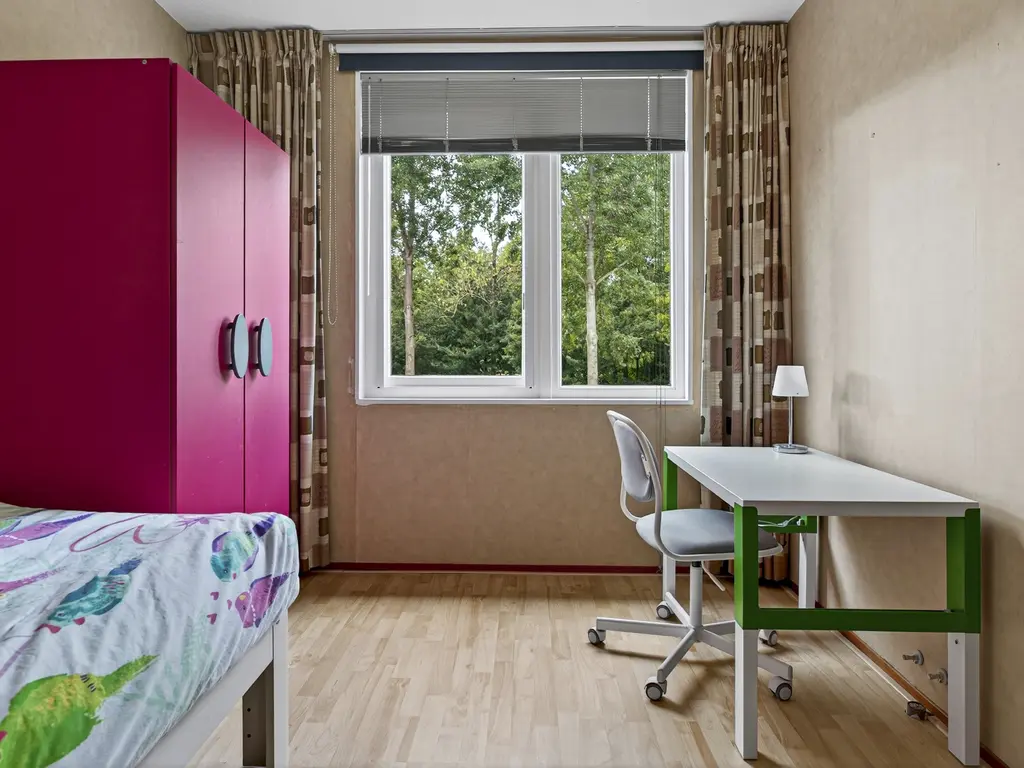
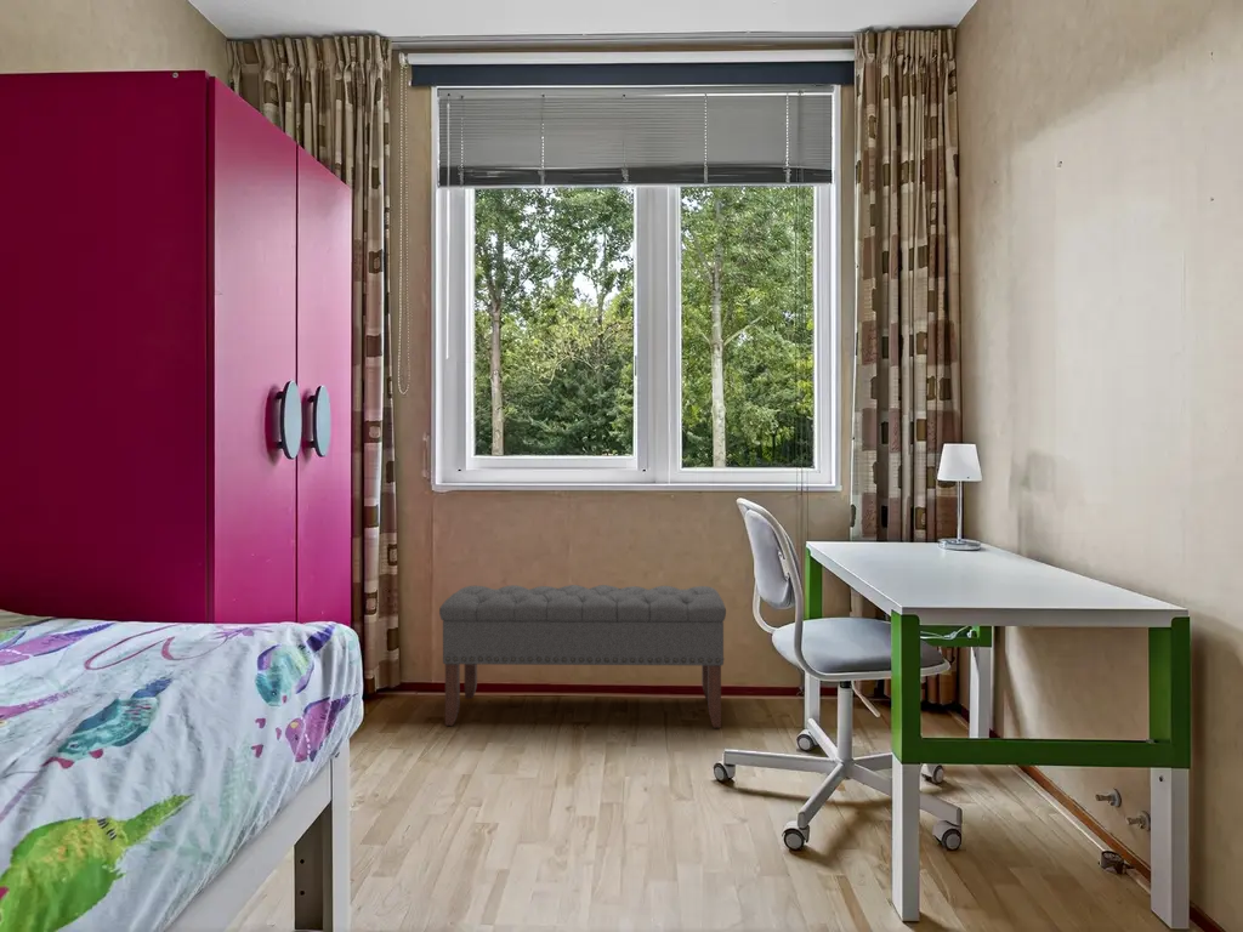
+ bench (585, 650)
